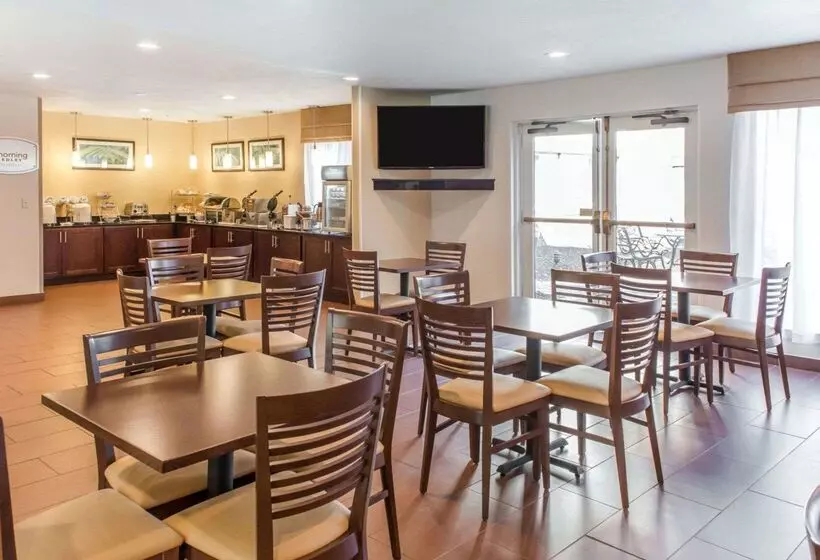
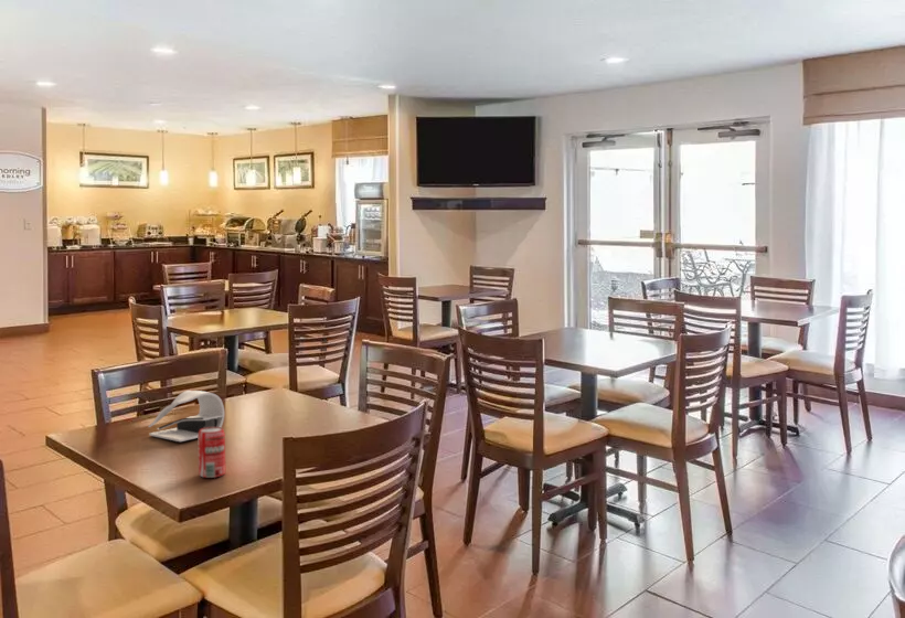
+ beverage can (211, 451)
+ napkin holder (191, 416)
